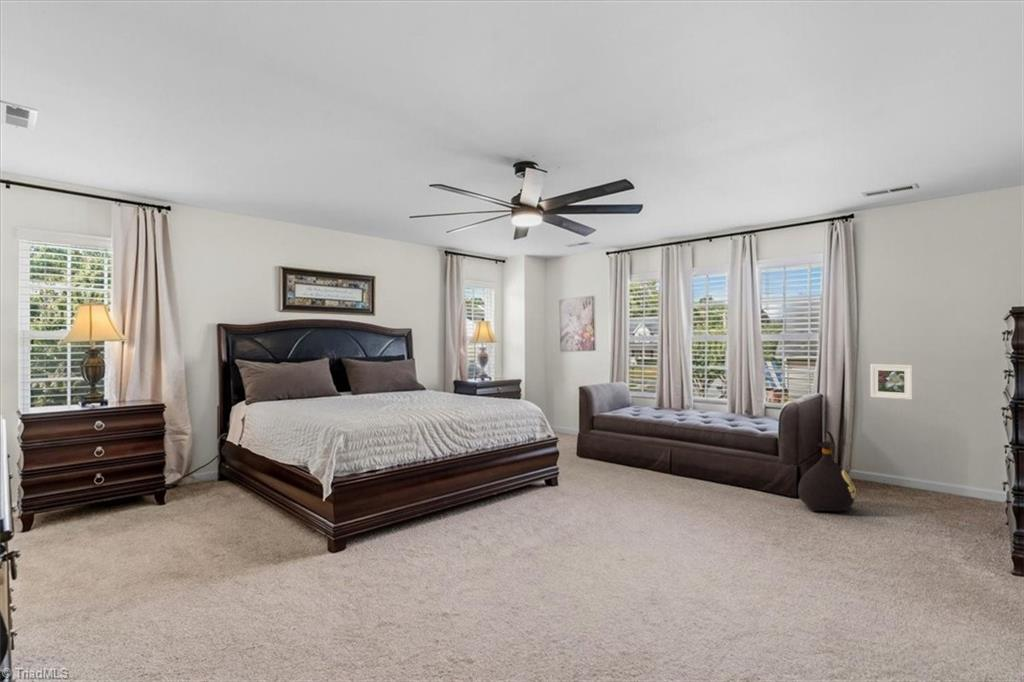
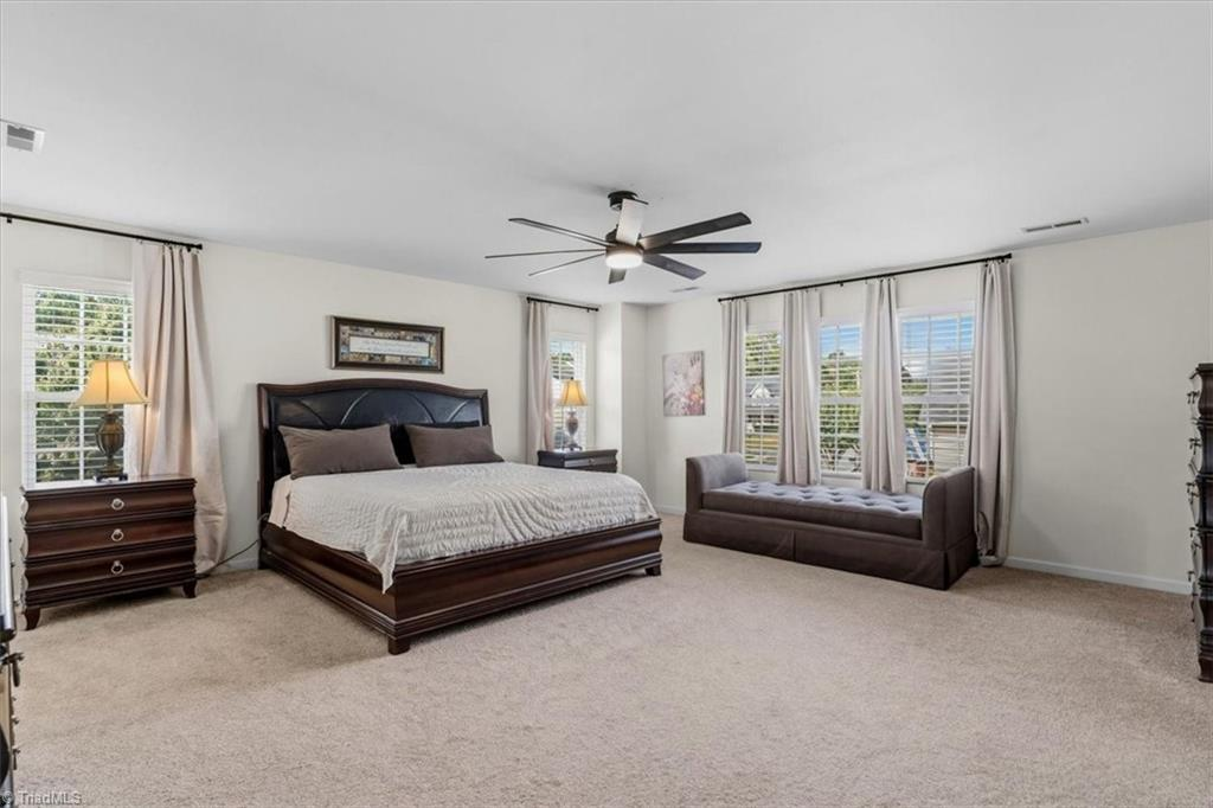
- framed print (891, 381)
- bag (826, 474)
